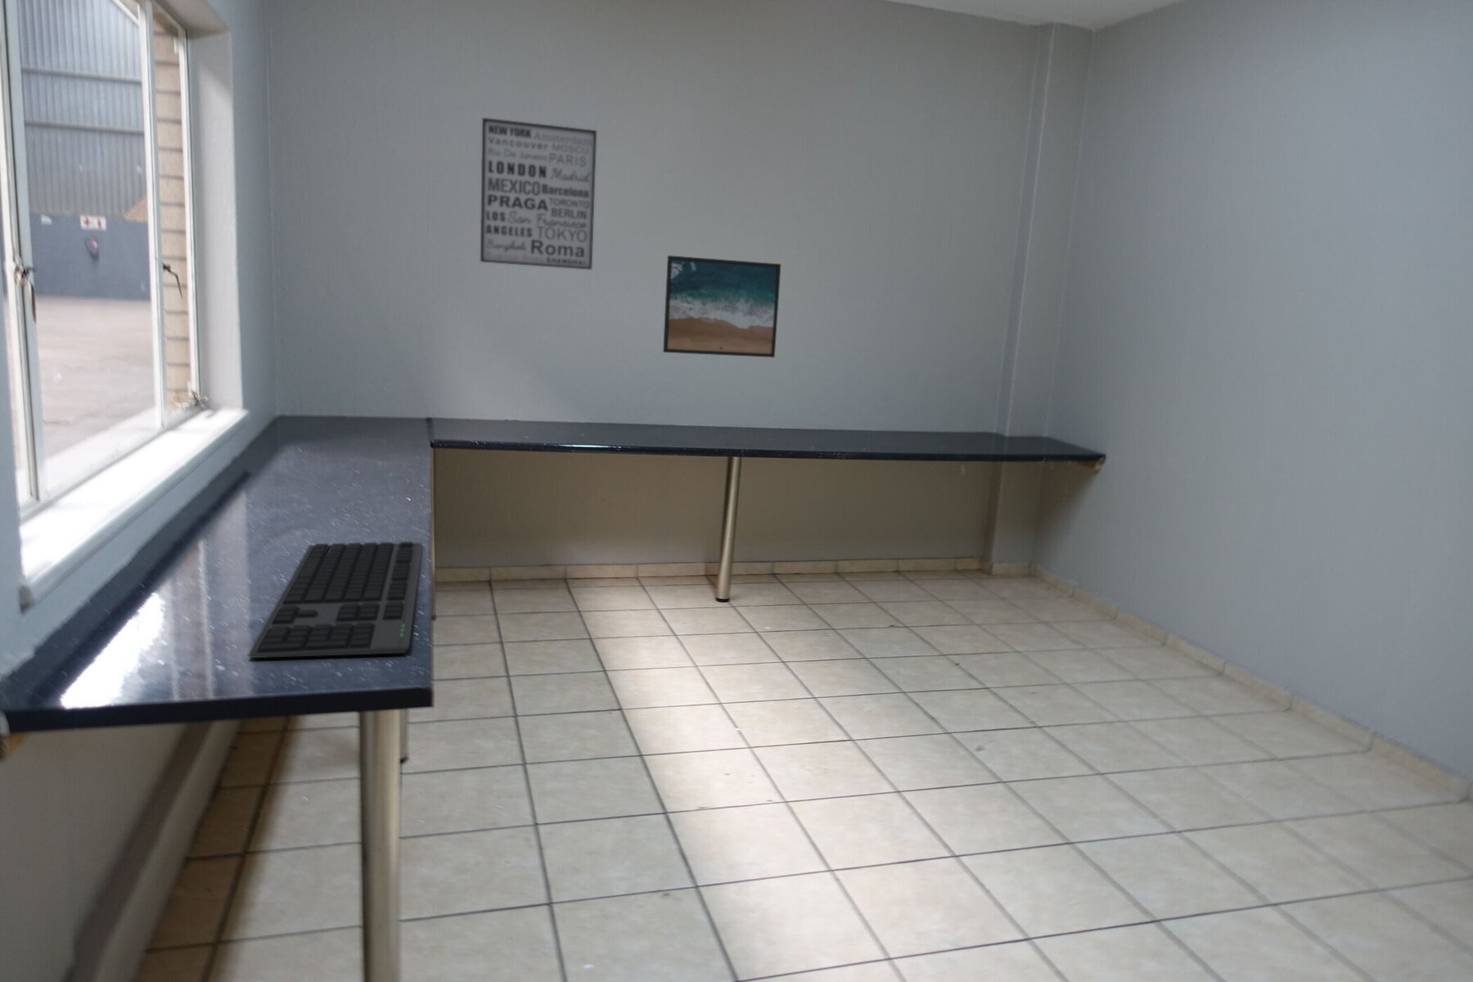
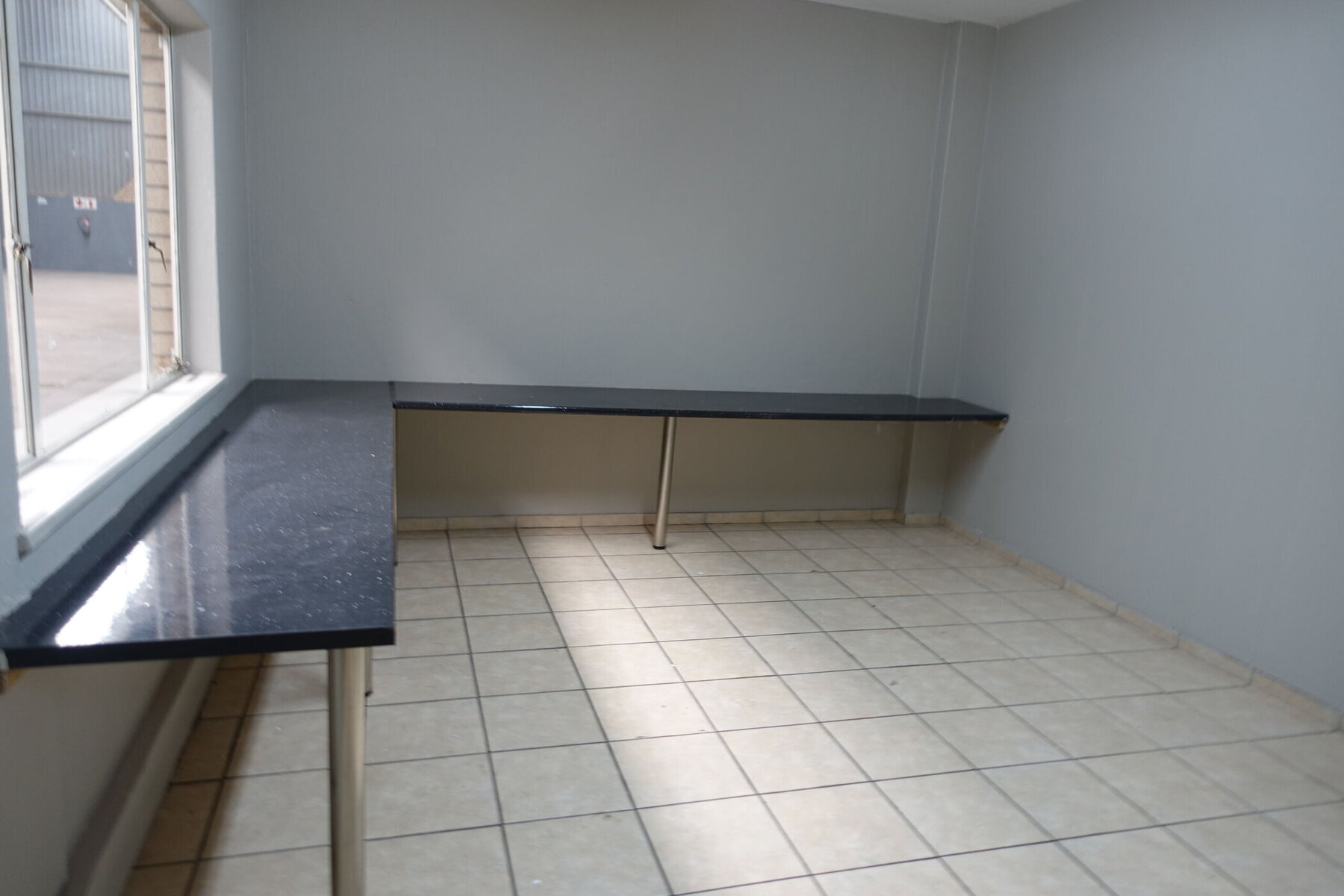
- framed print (722, 308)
- keyboard (351, 587)
- wall art (538, 195)
